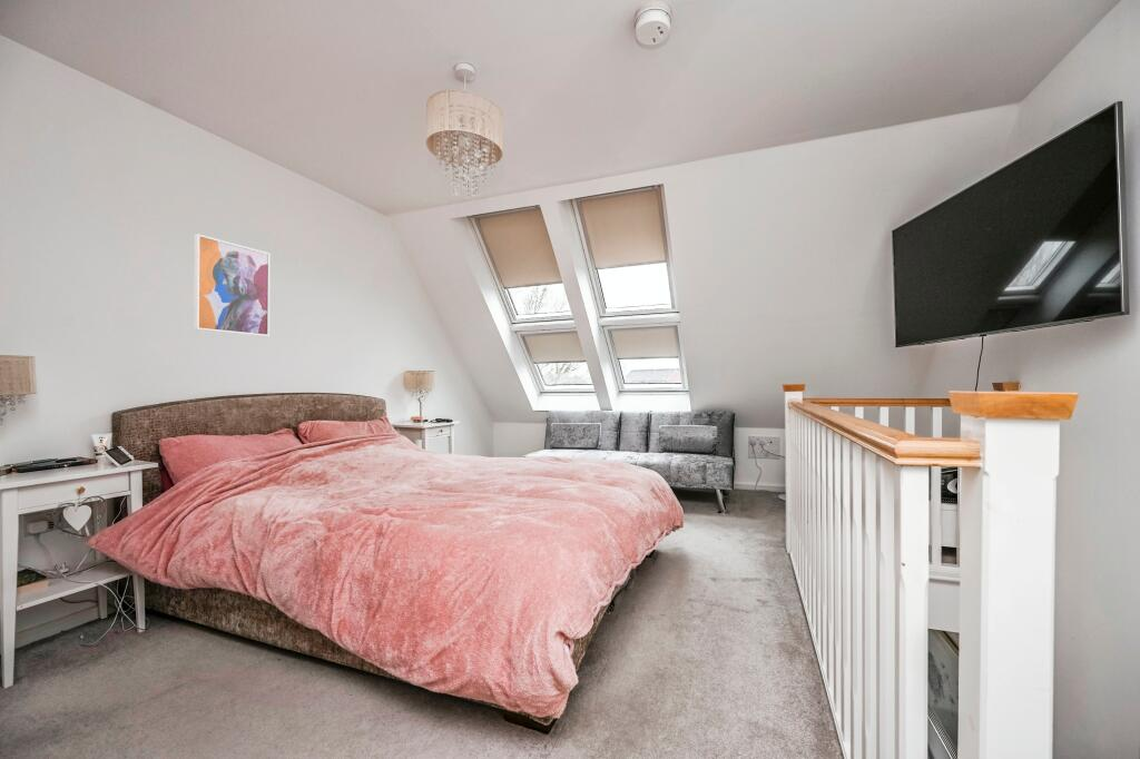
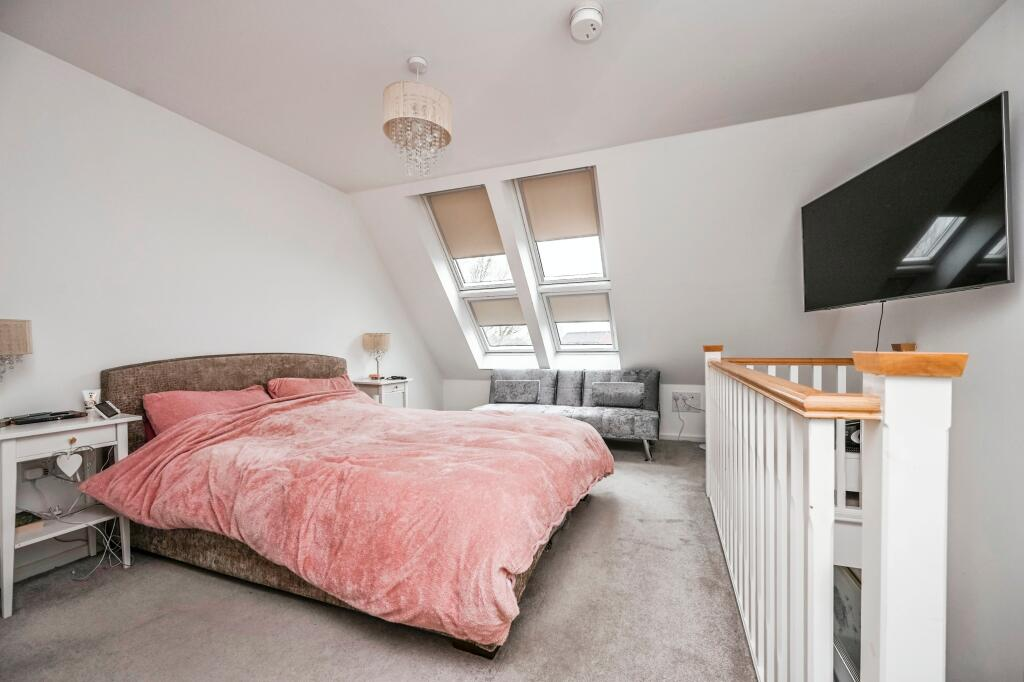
- wall art (234, 288)
